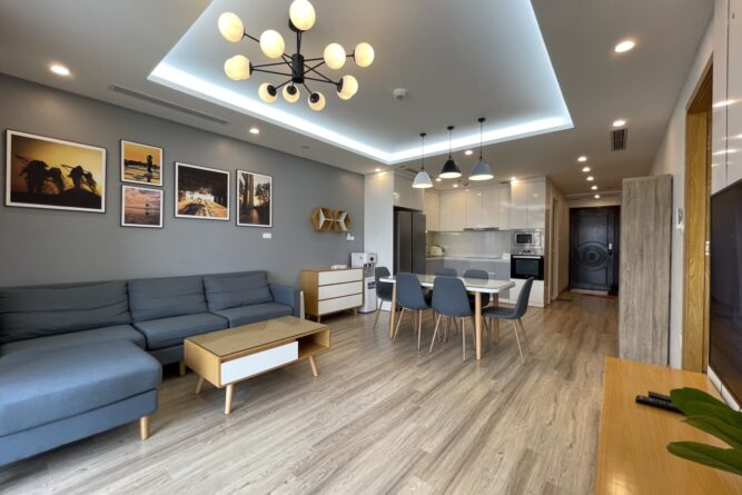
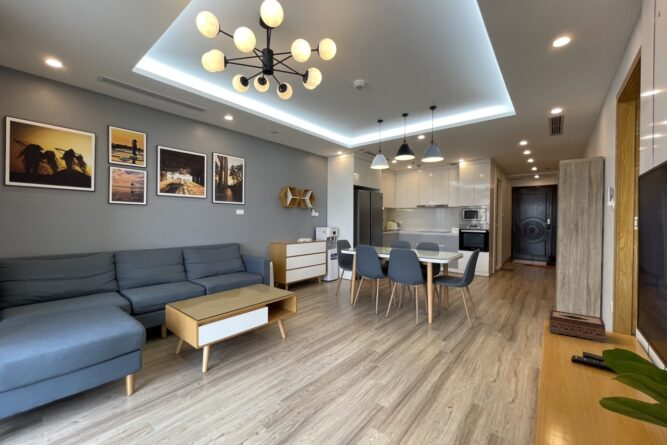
+ tissue box (575, 325)
